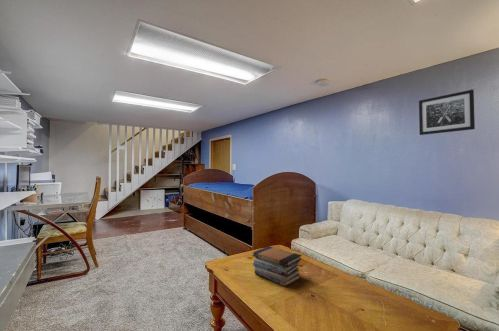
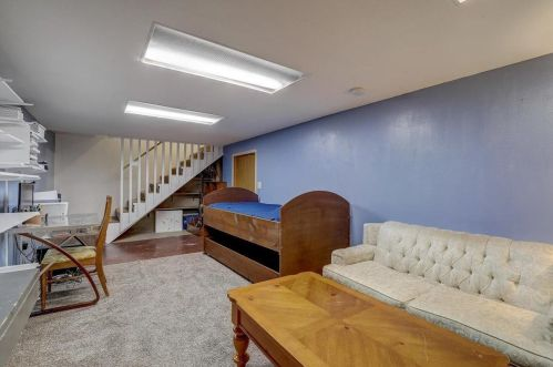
- wall art (444, 113)
- book stack (276, 264)
